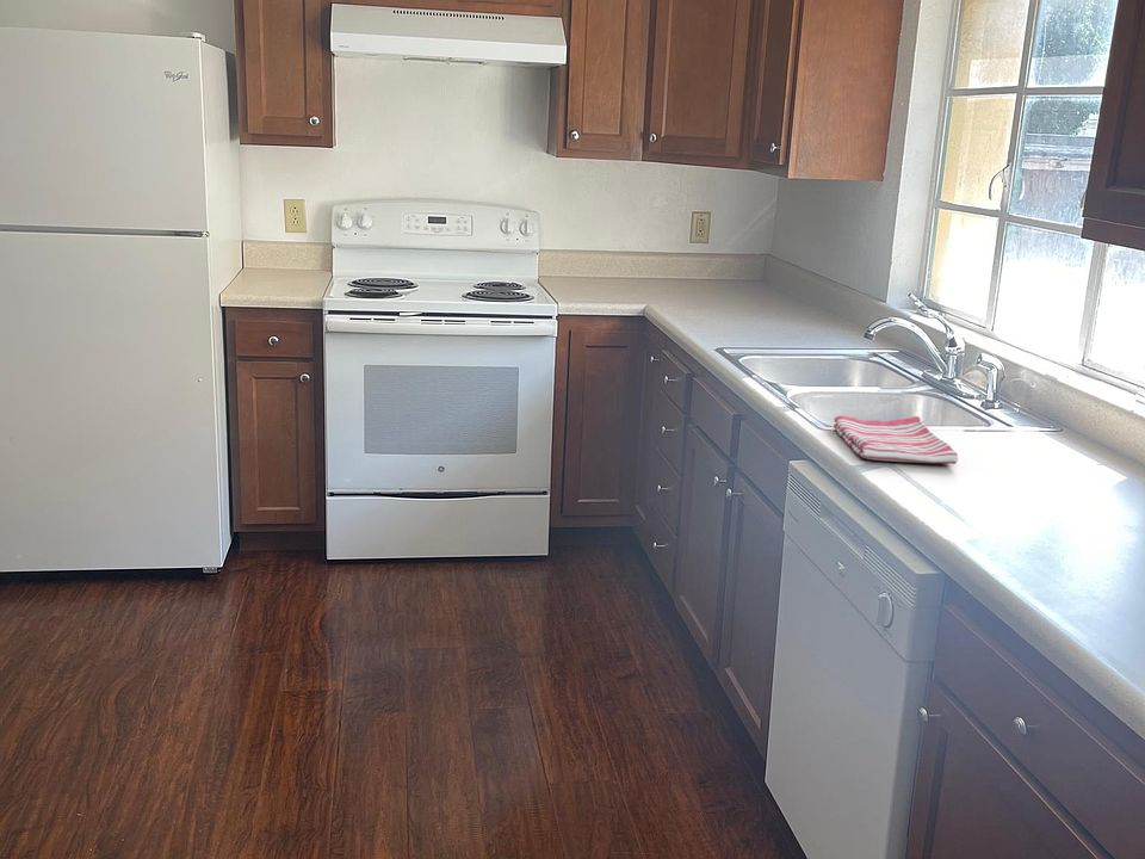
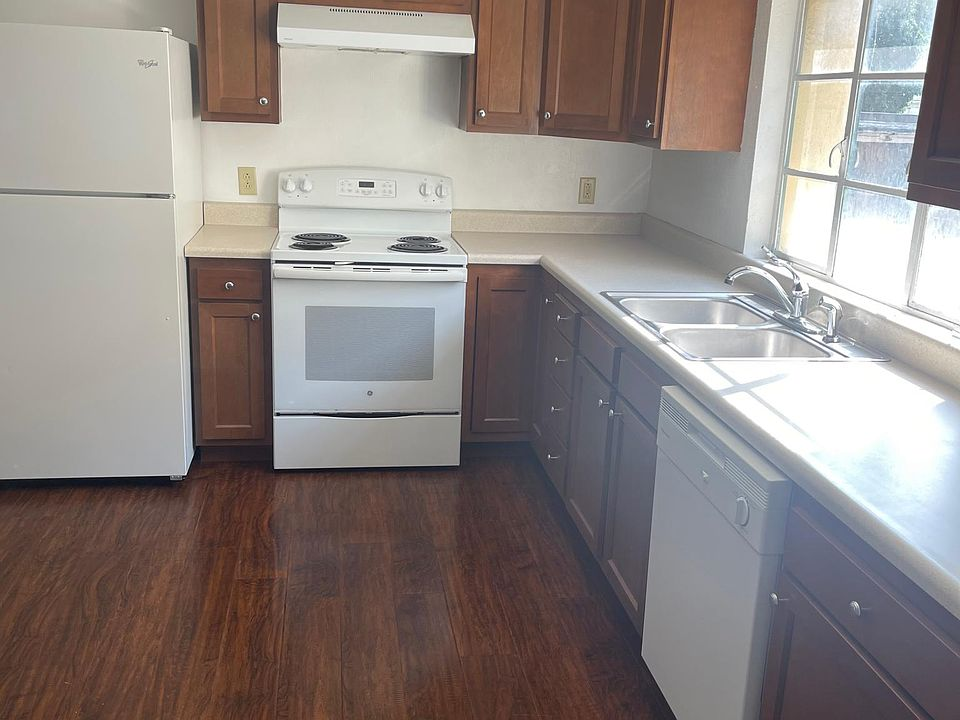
- dish towel (892, 437)
